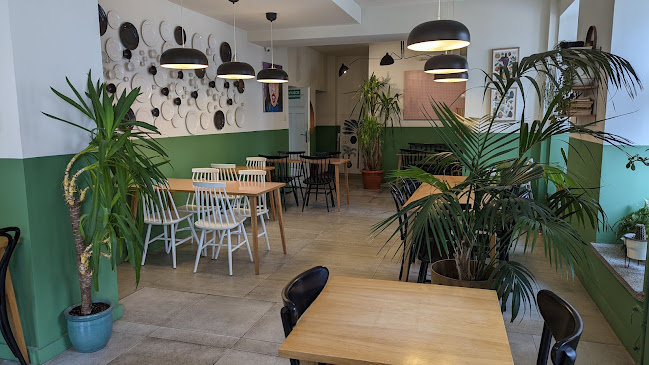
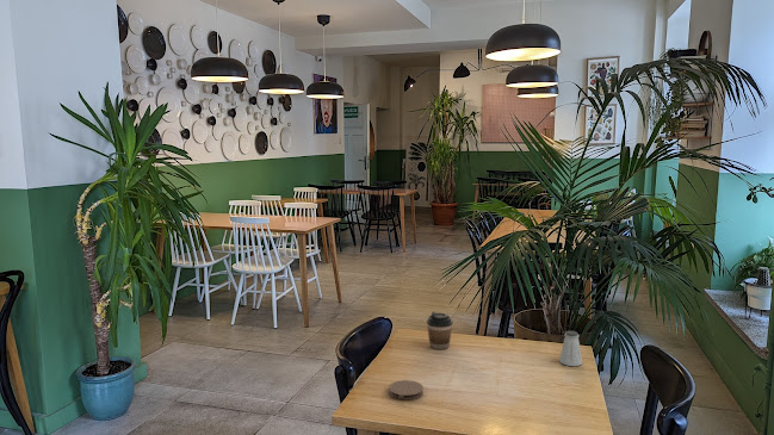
+ saltshaker (570, 347)
+ coffee cup (439, 329)
+ coaster (405, 390)
